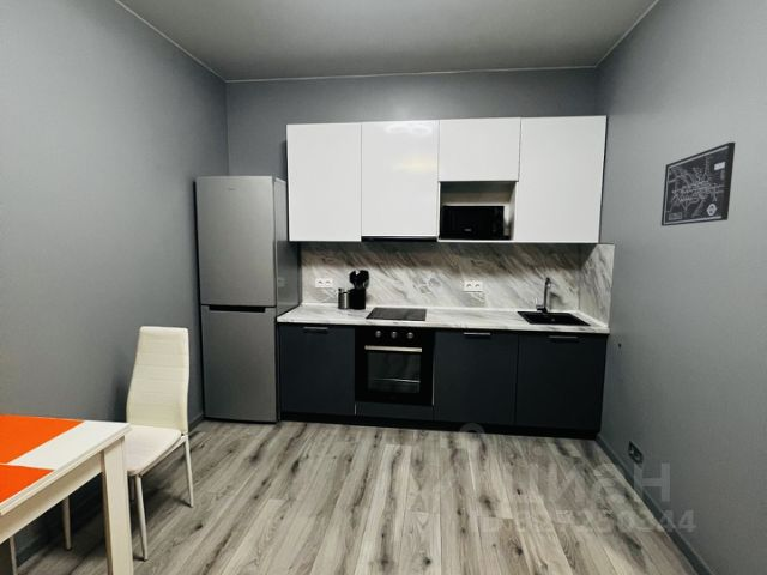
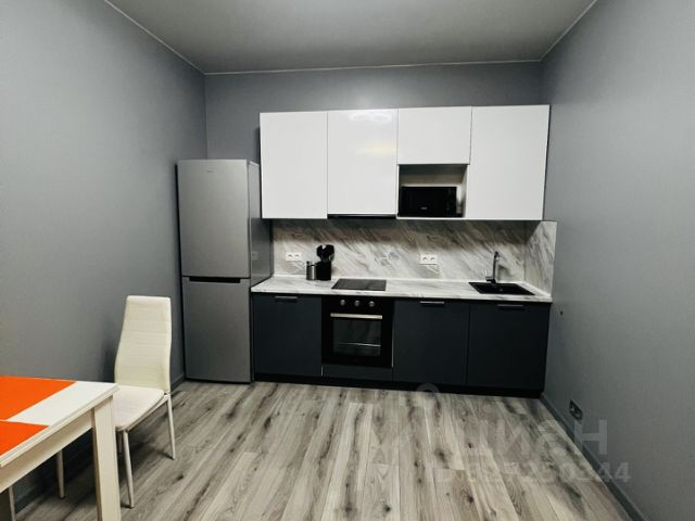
- wall art (693, 189)
